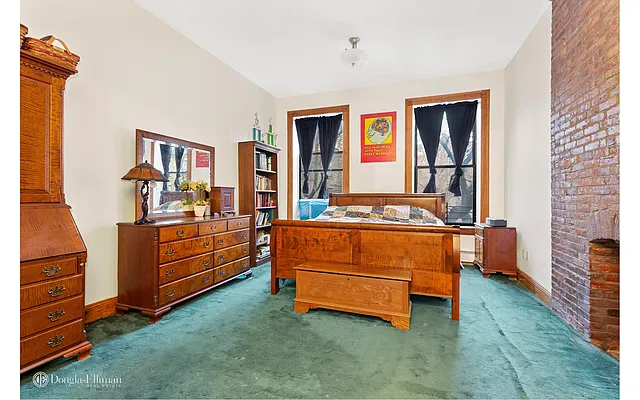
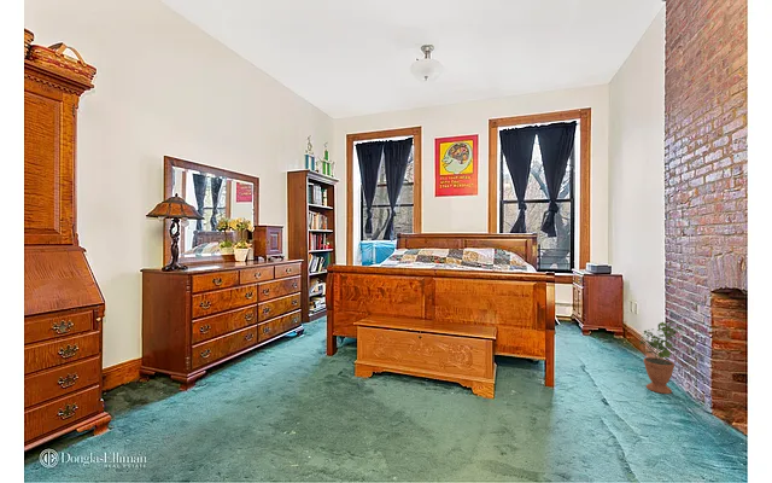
+ potted plant (660, 353)
